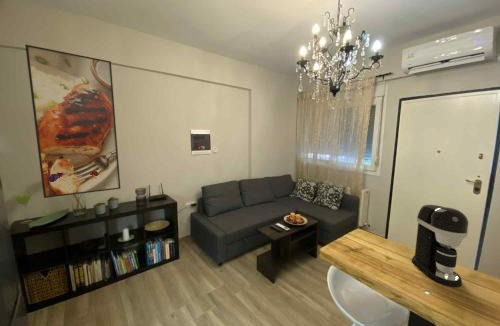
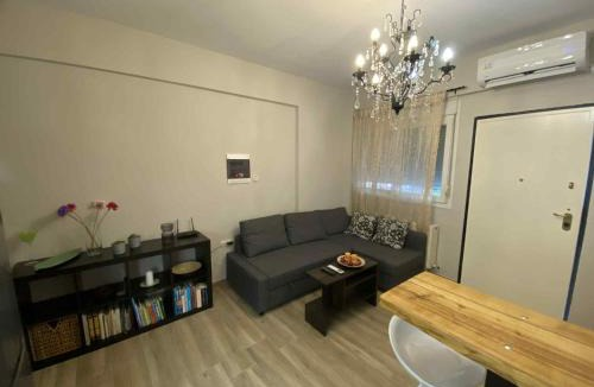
- coffee maker (438, 238)
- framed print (79, 126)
